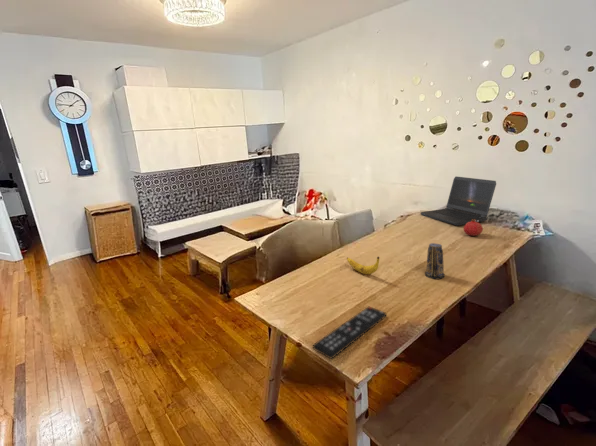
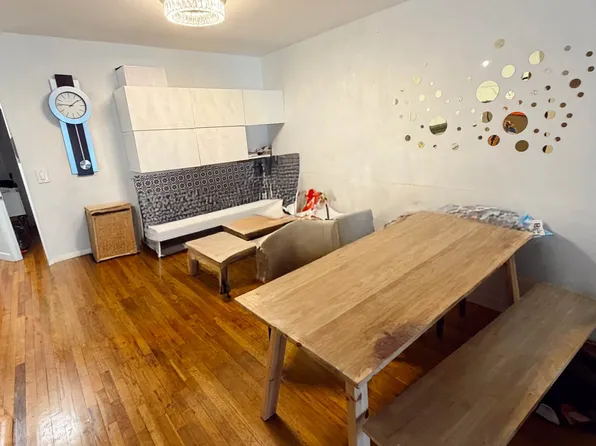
- candle (435, 260)
- laptop computer (455, 199)
- fruit (473, 227)
- remote control (352, 329)
- banana (360, 264)
